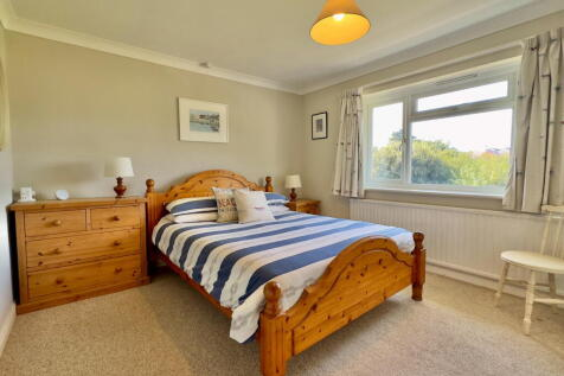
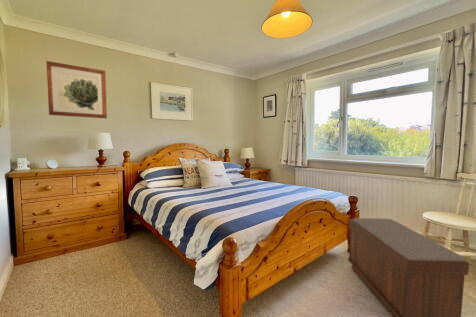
+ wall art (78, 91)
+ bench (395, 262)
